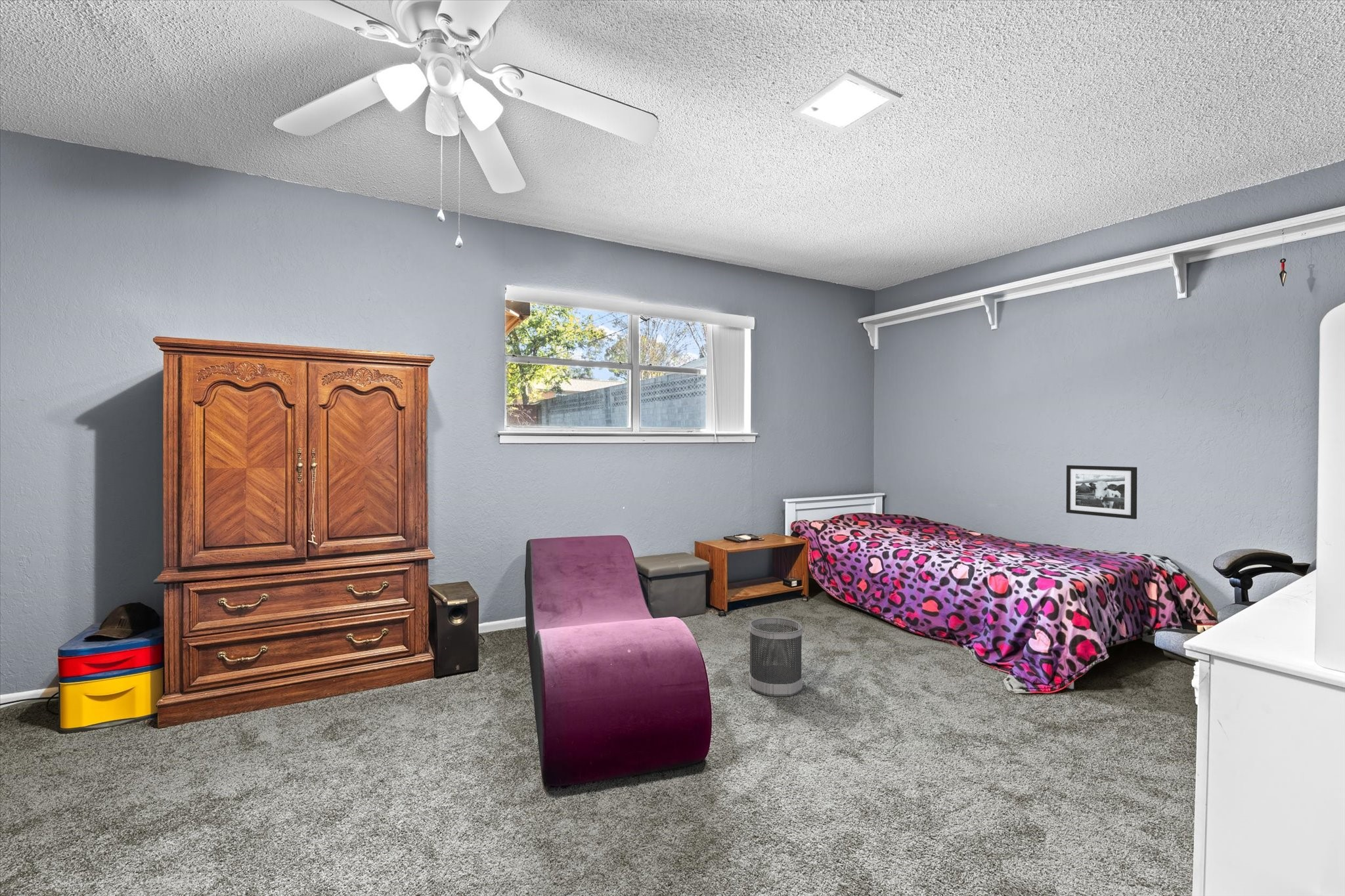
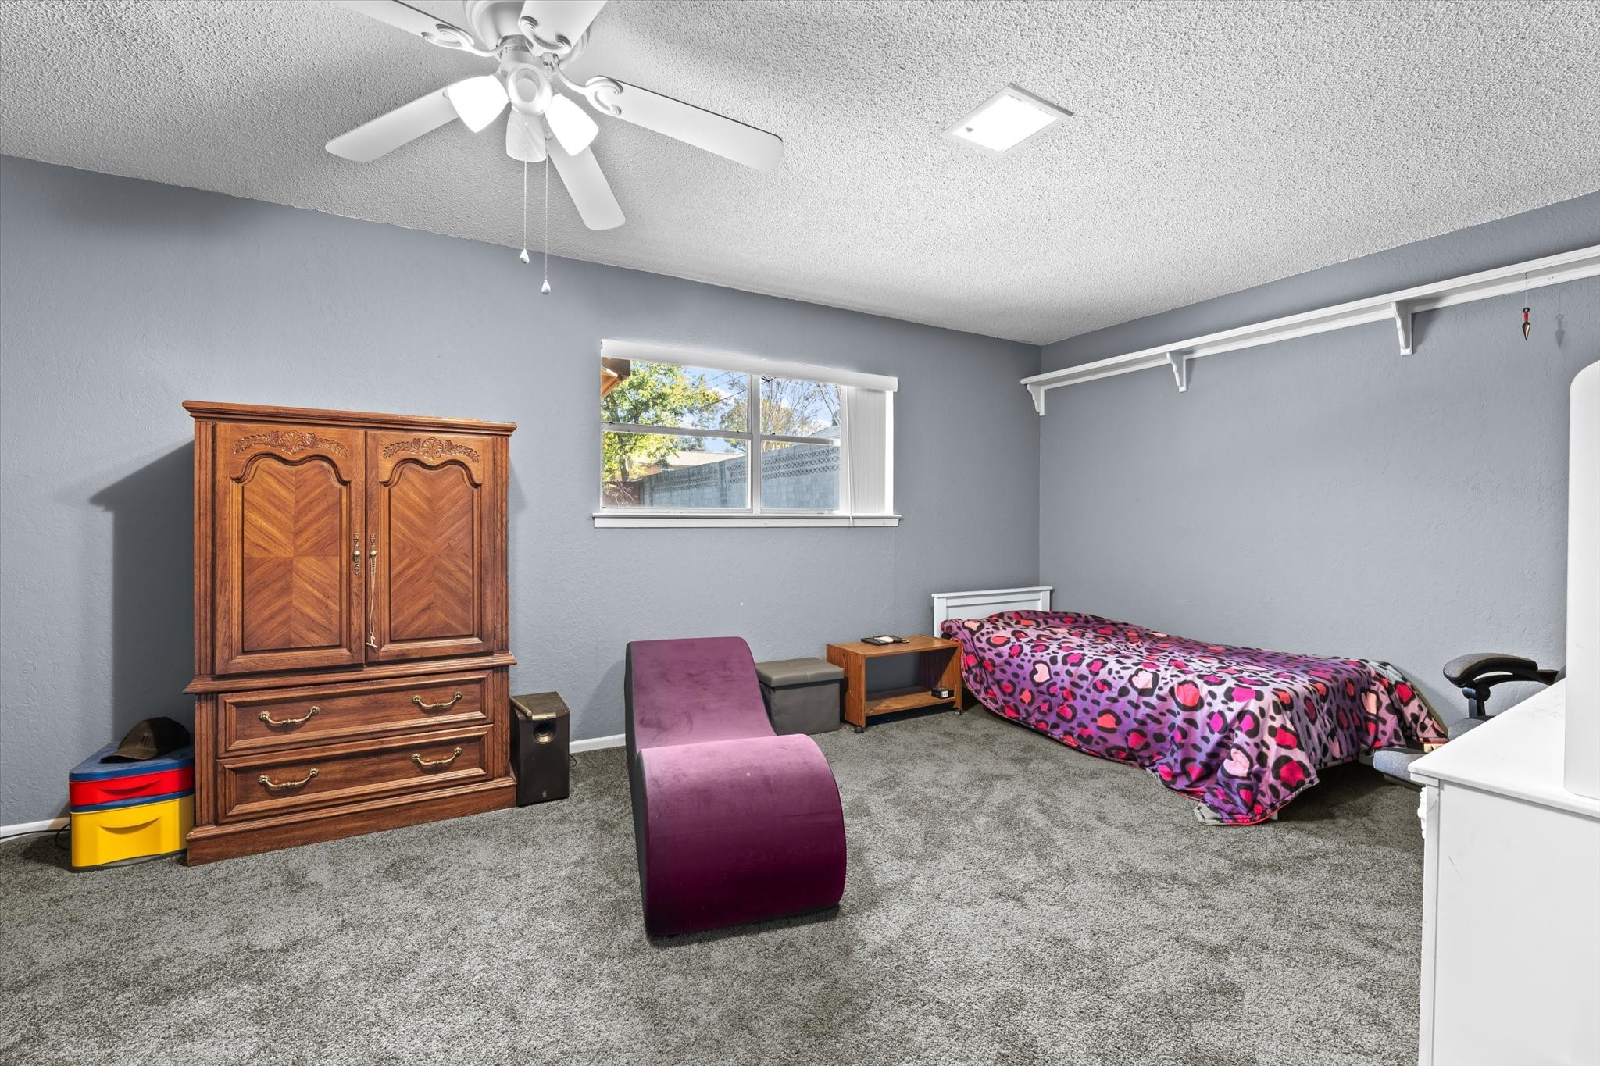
- wastebasket (775, 655)
- picture frame (1100, 490)
